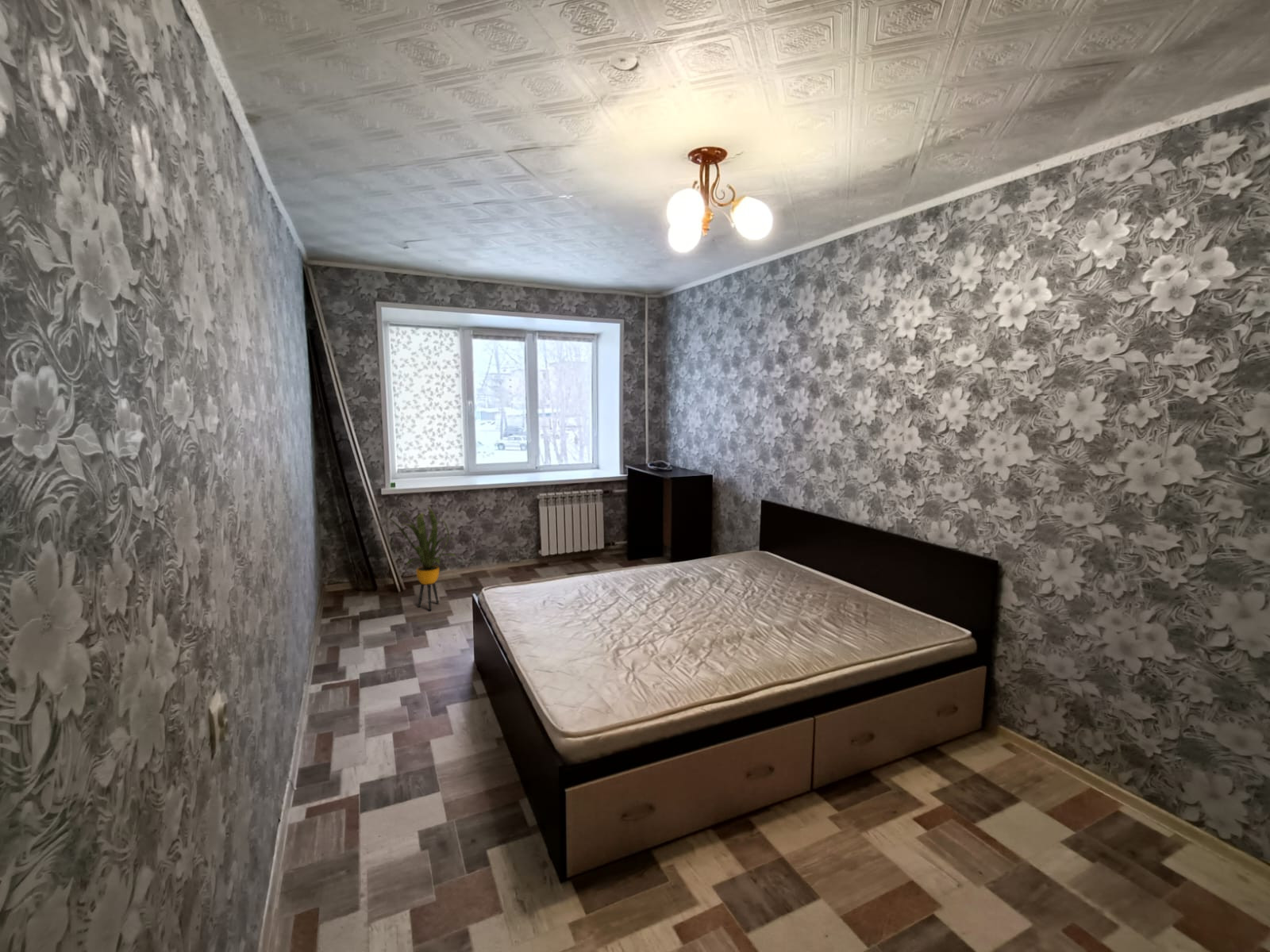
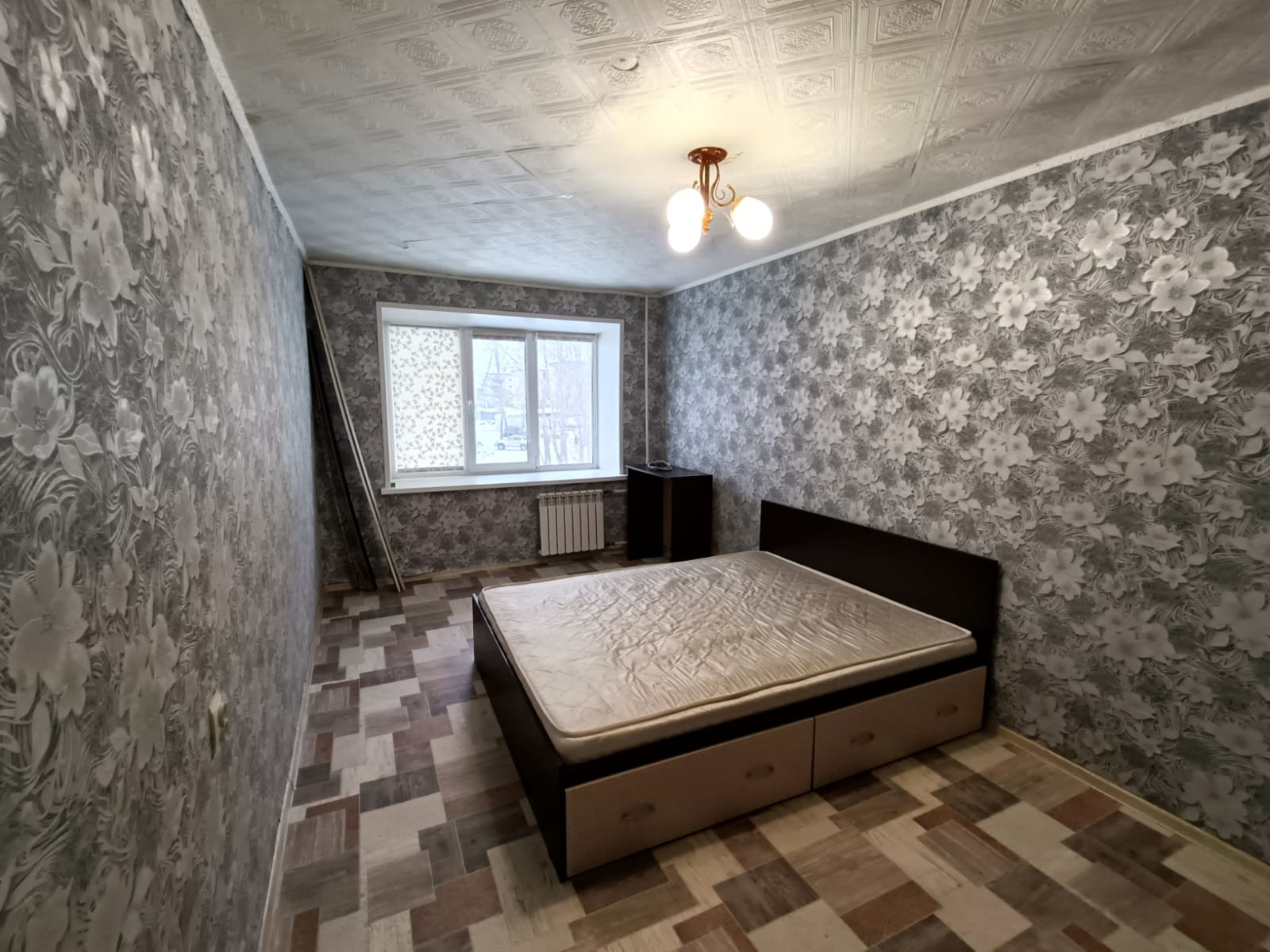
- house plant (422, 558)
